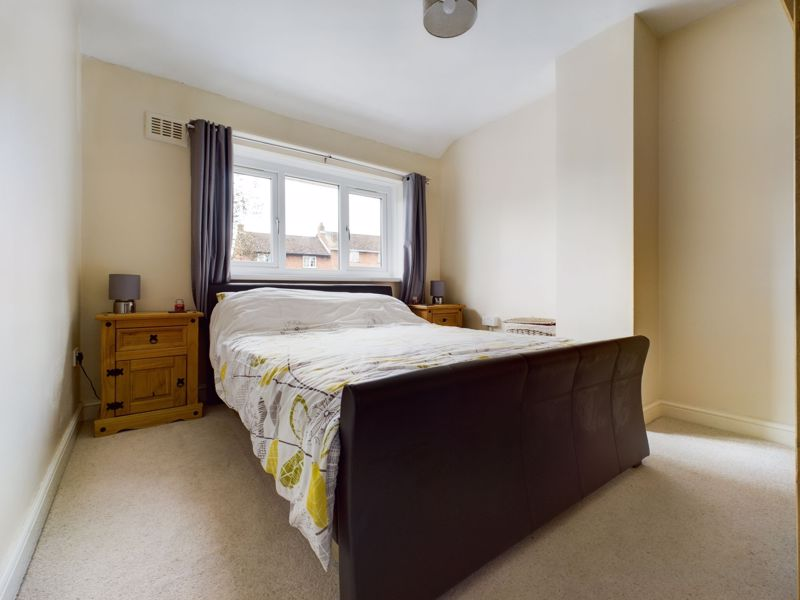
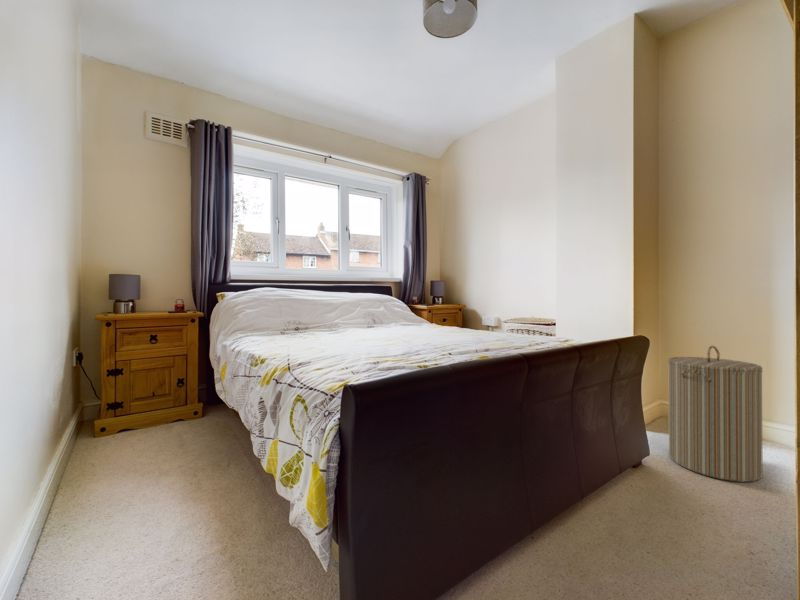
+ laundry hamper (712, 405)
